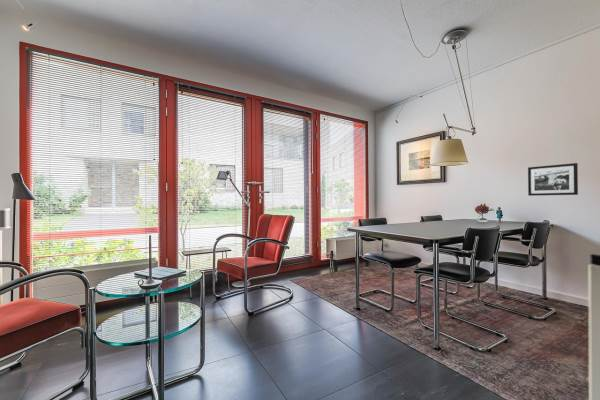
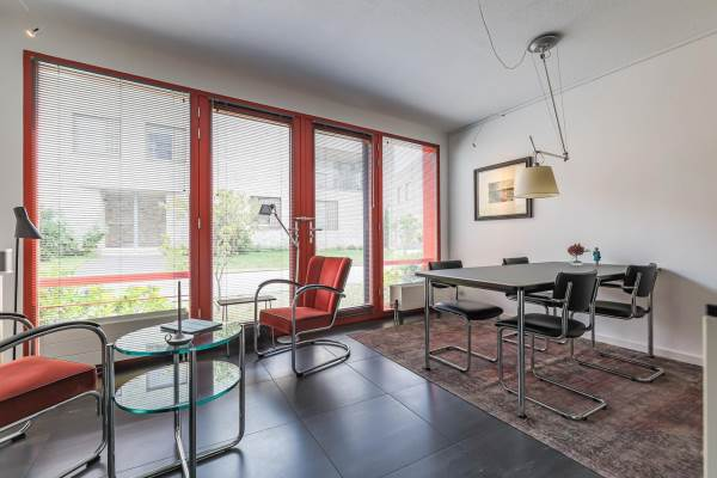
- picture frame (551, 180)
